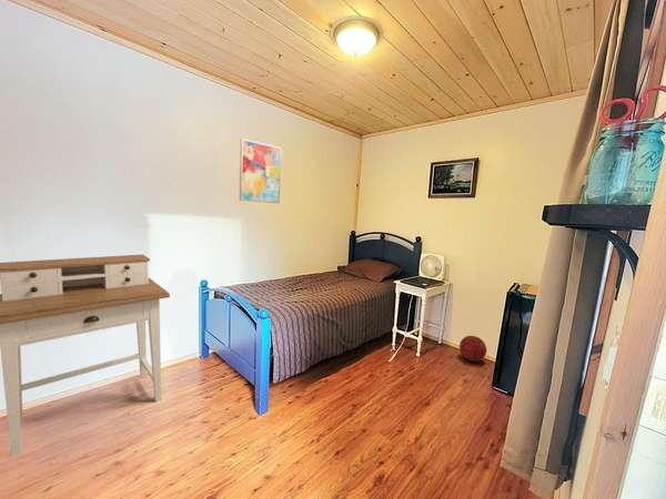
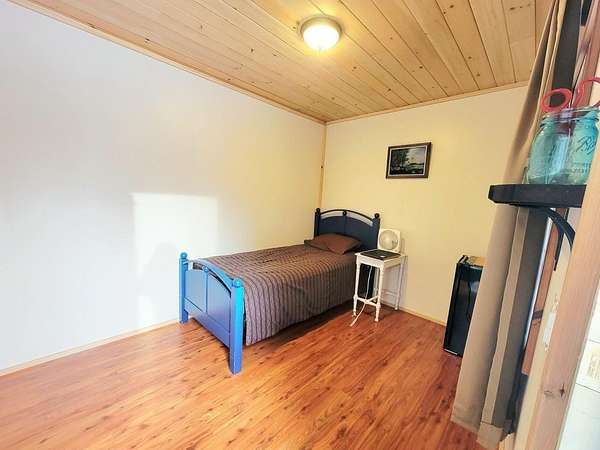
- desk (88, 332)
- ball (472, 348)
- wall art (261, 173)
